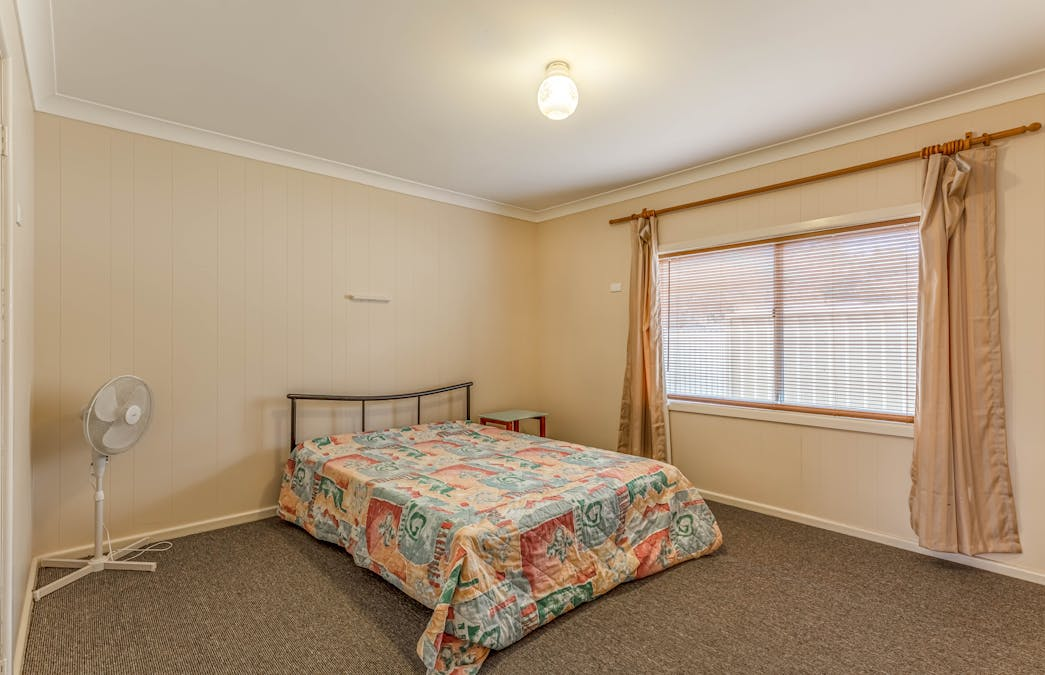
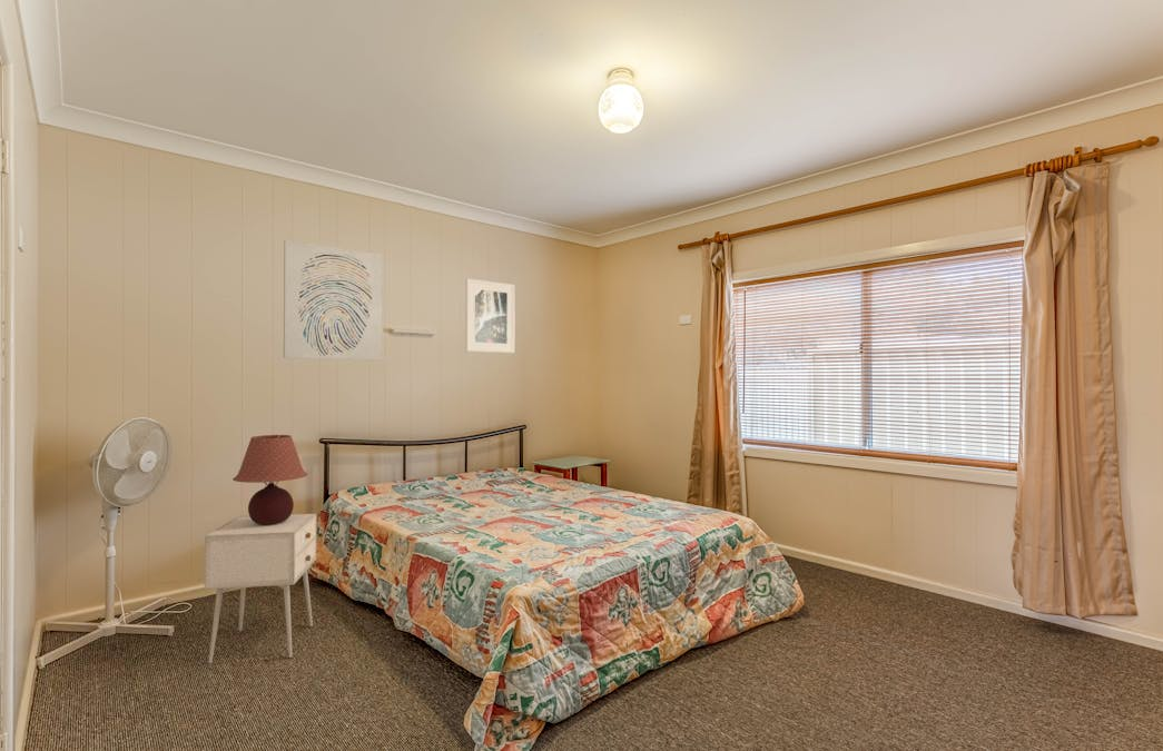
+ table lamp (270, 478)
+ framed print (491, 316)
+ wall art (335, 303)
+ nightstand (266, 583)
